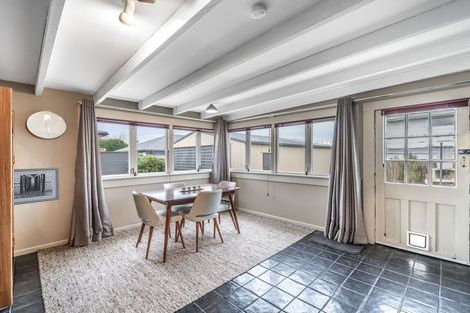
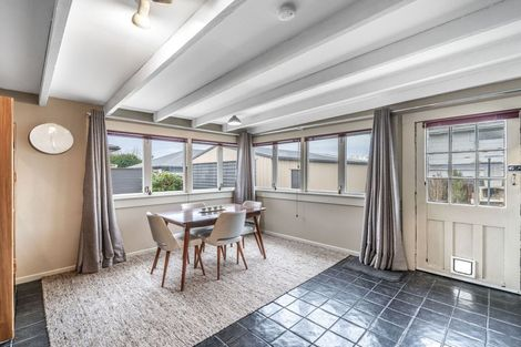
- wall art (32, 185)
